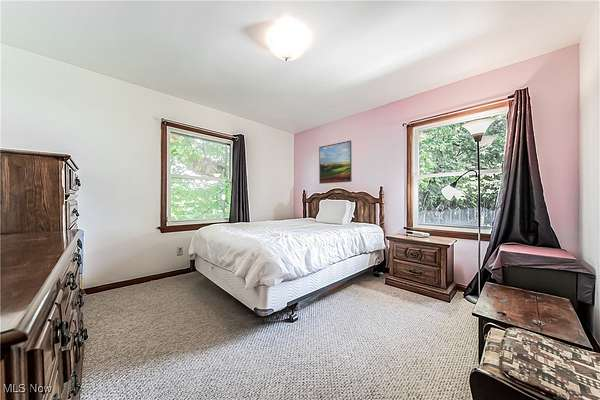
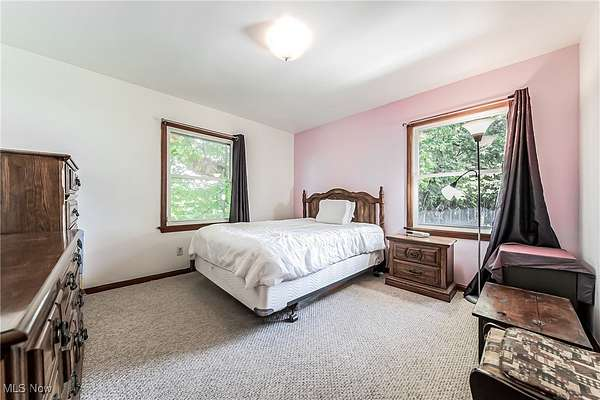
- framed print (334, 163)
